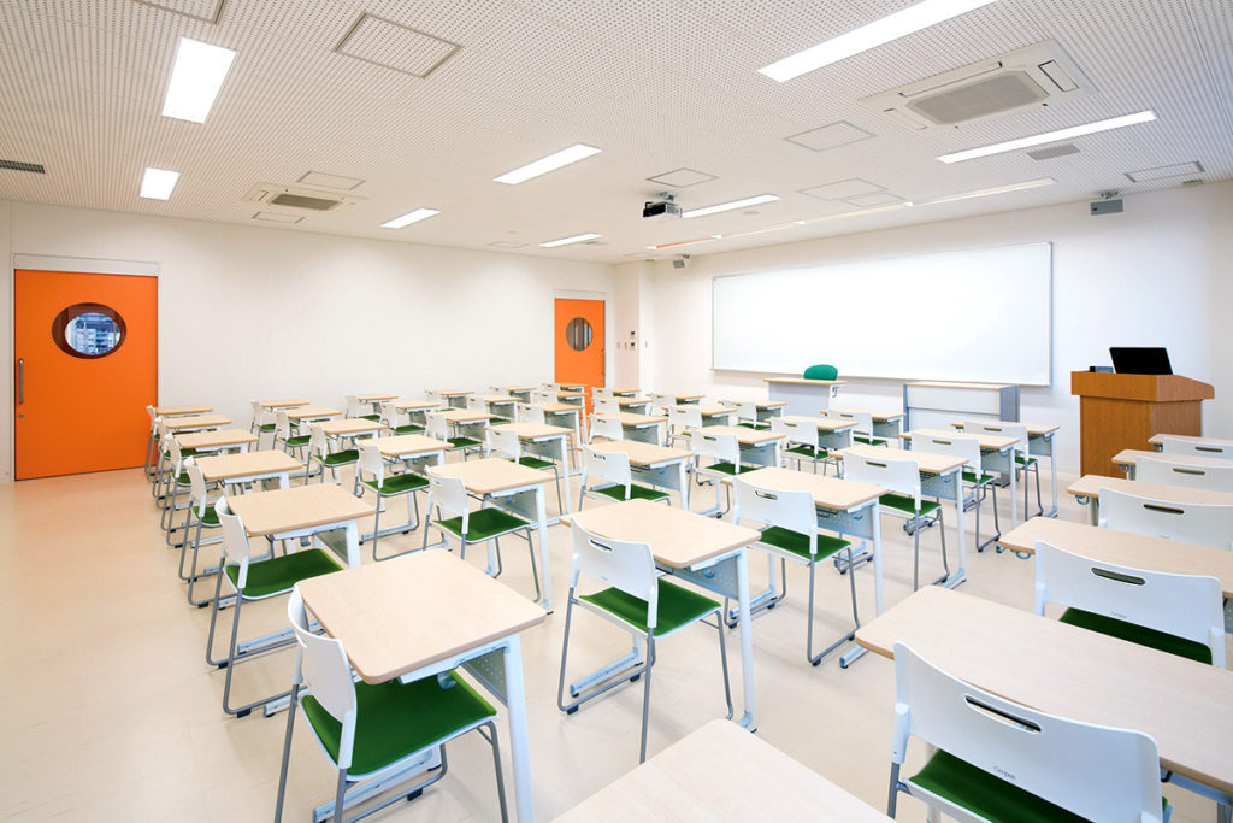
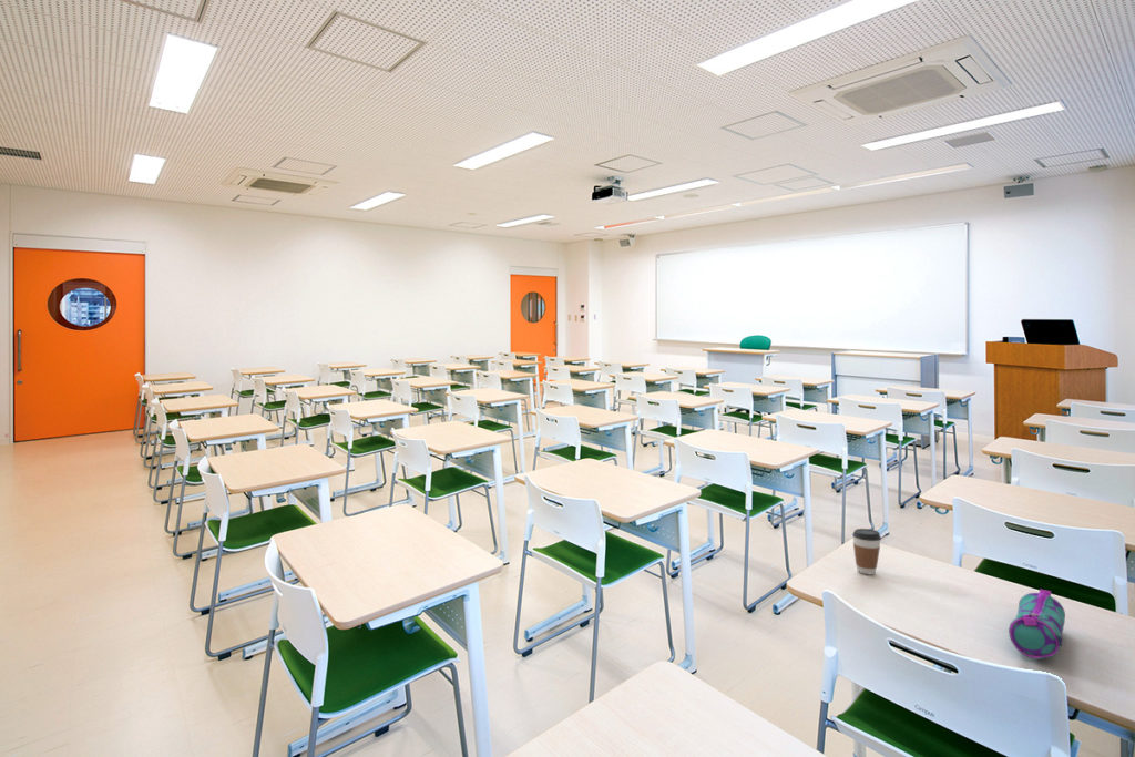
+ pencil case (1037, 622)
+ coffee cup (866, 551)
